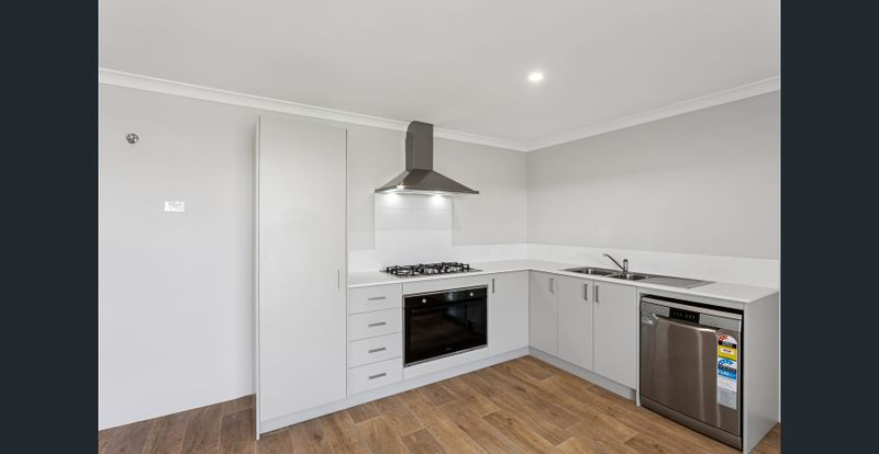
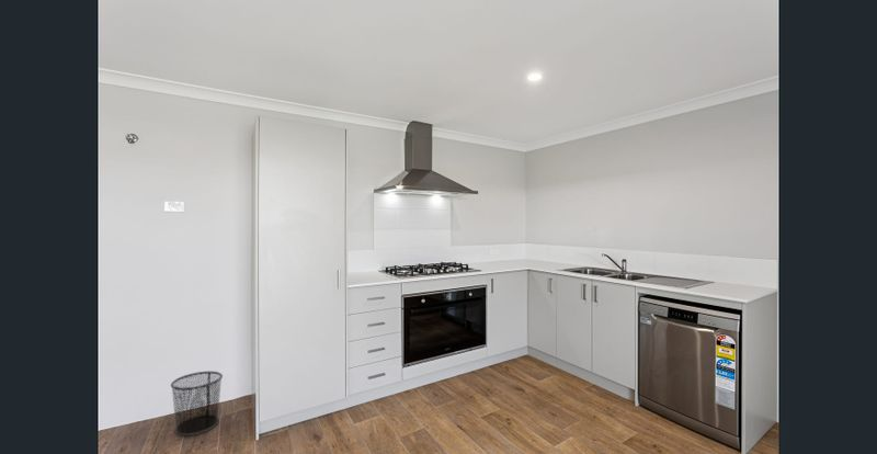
+ waste bin (197, 402)
